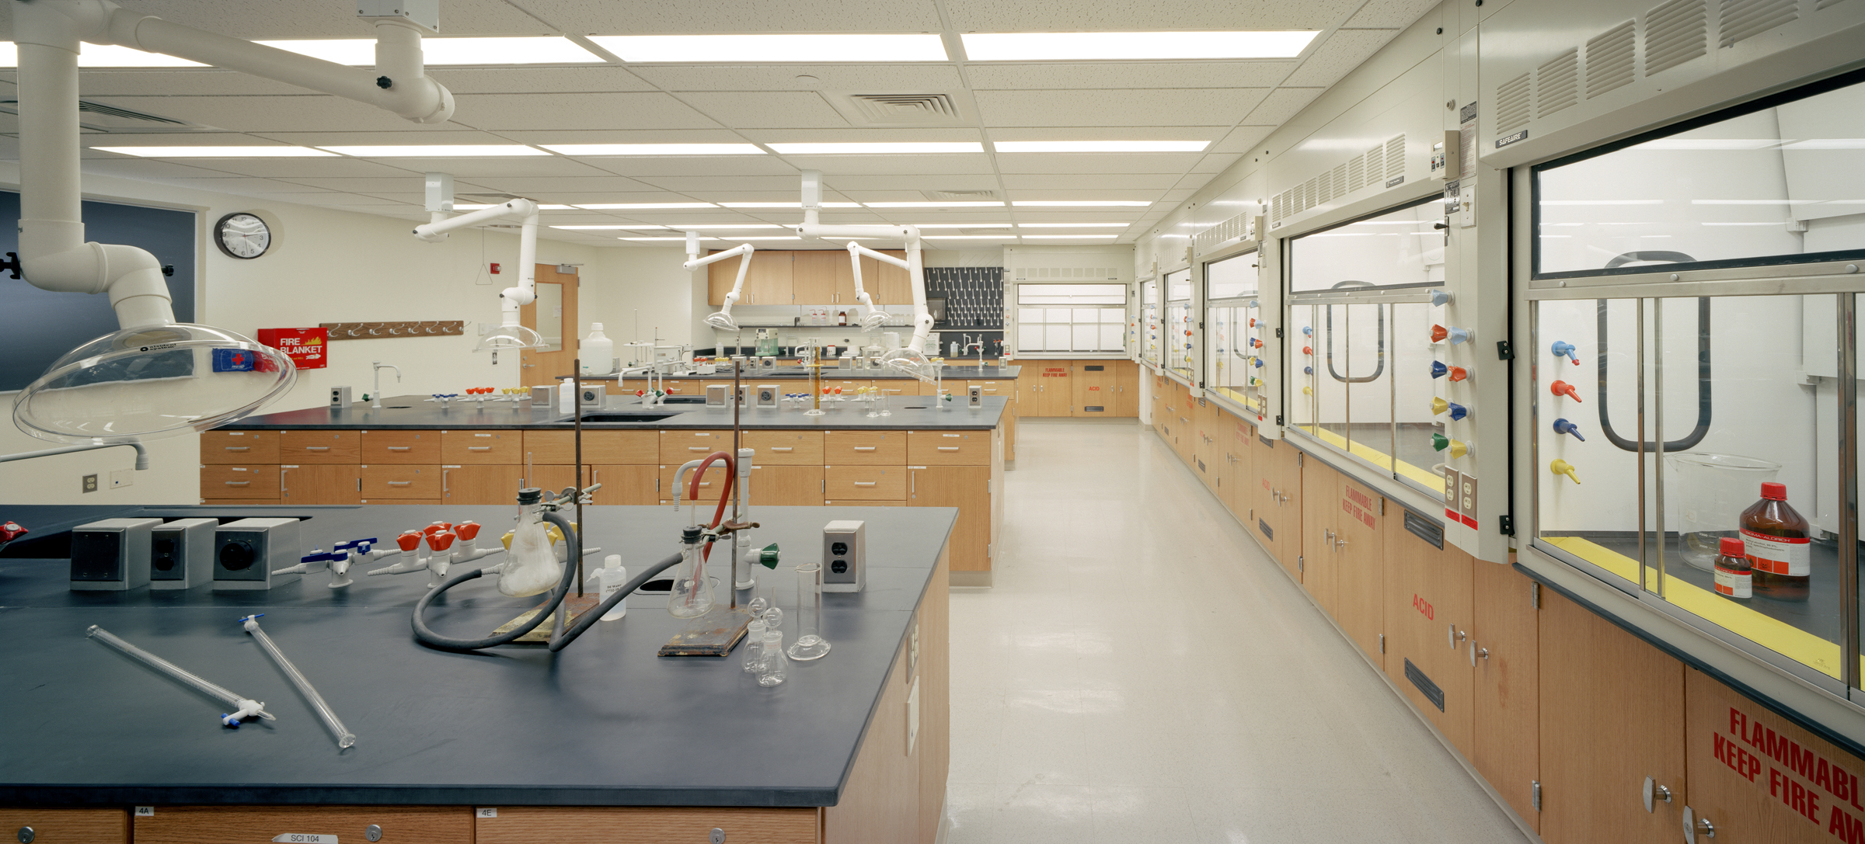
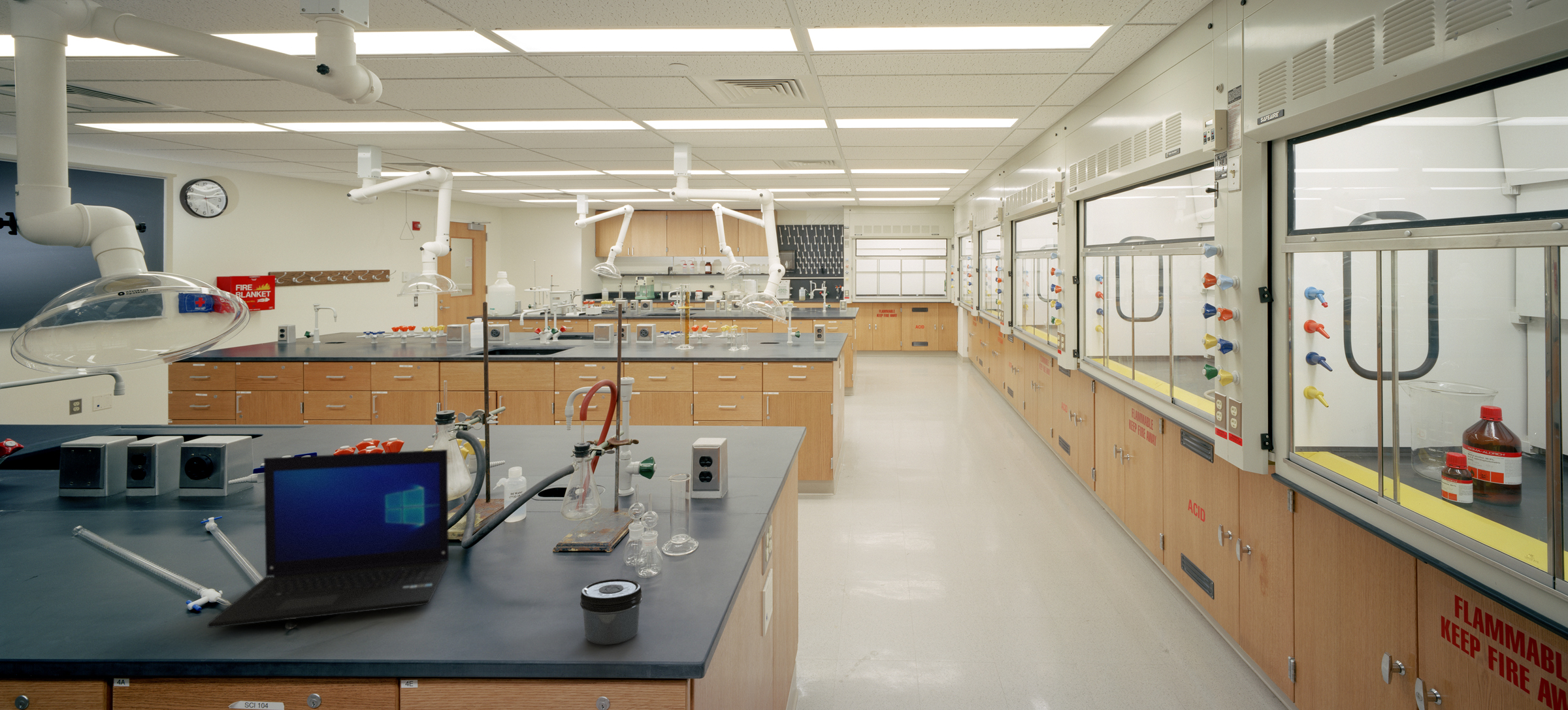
+ jar (612, 611)
+ laptop (342, 528)
